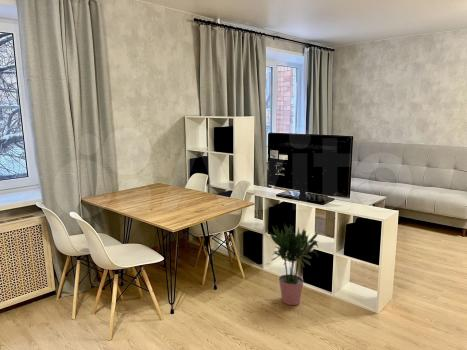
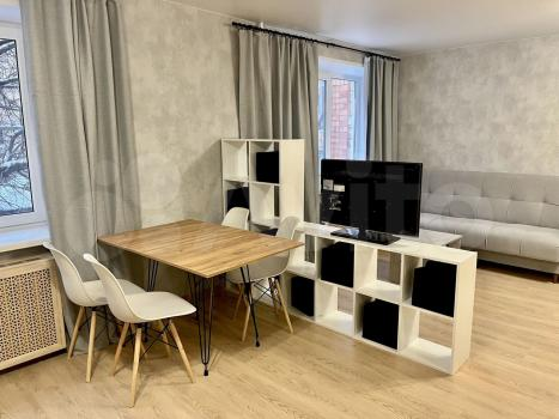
- potted plant (298, 262)
